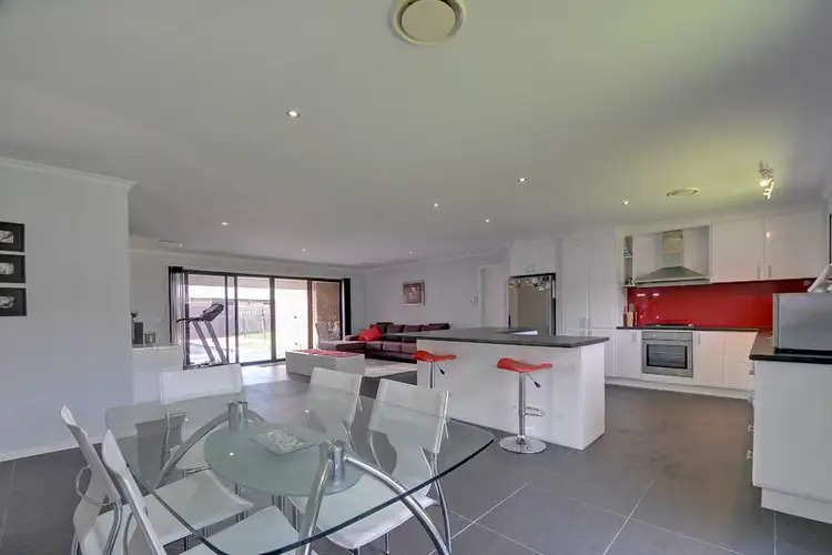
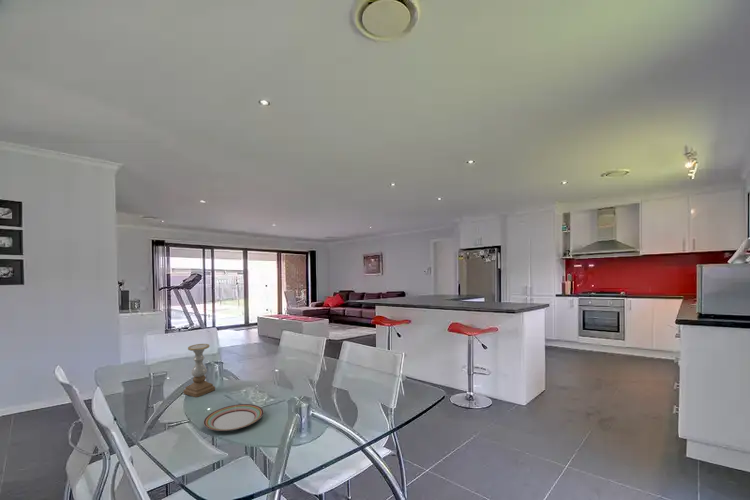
+ candle holder (199, 369)
+ plate (234, 418)
